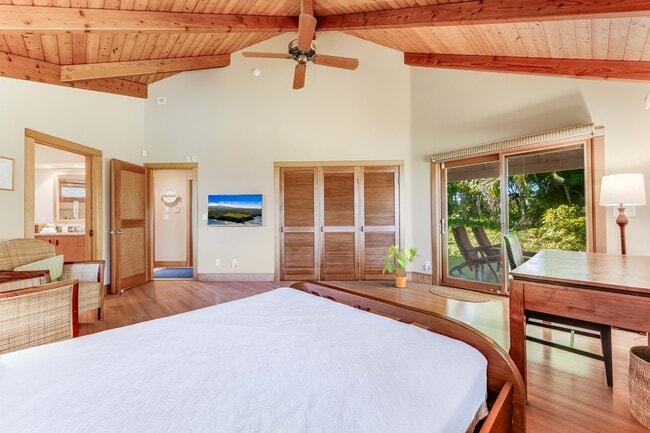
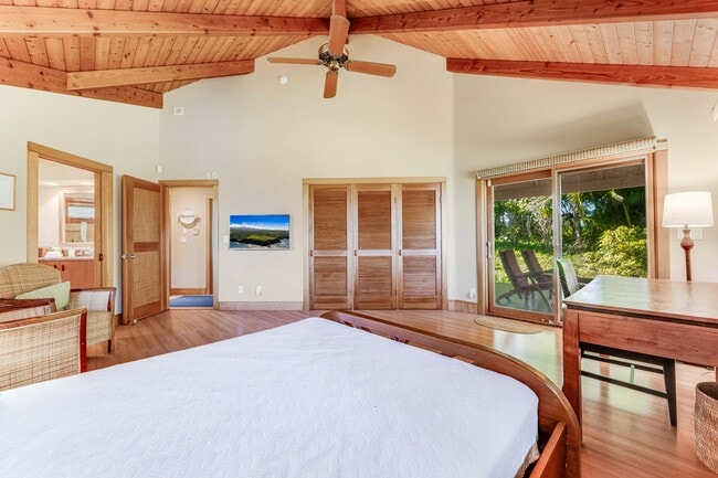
- house plant (402, 265)
